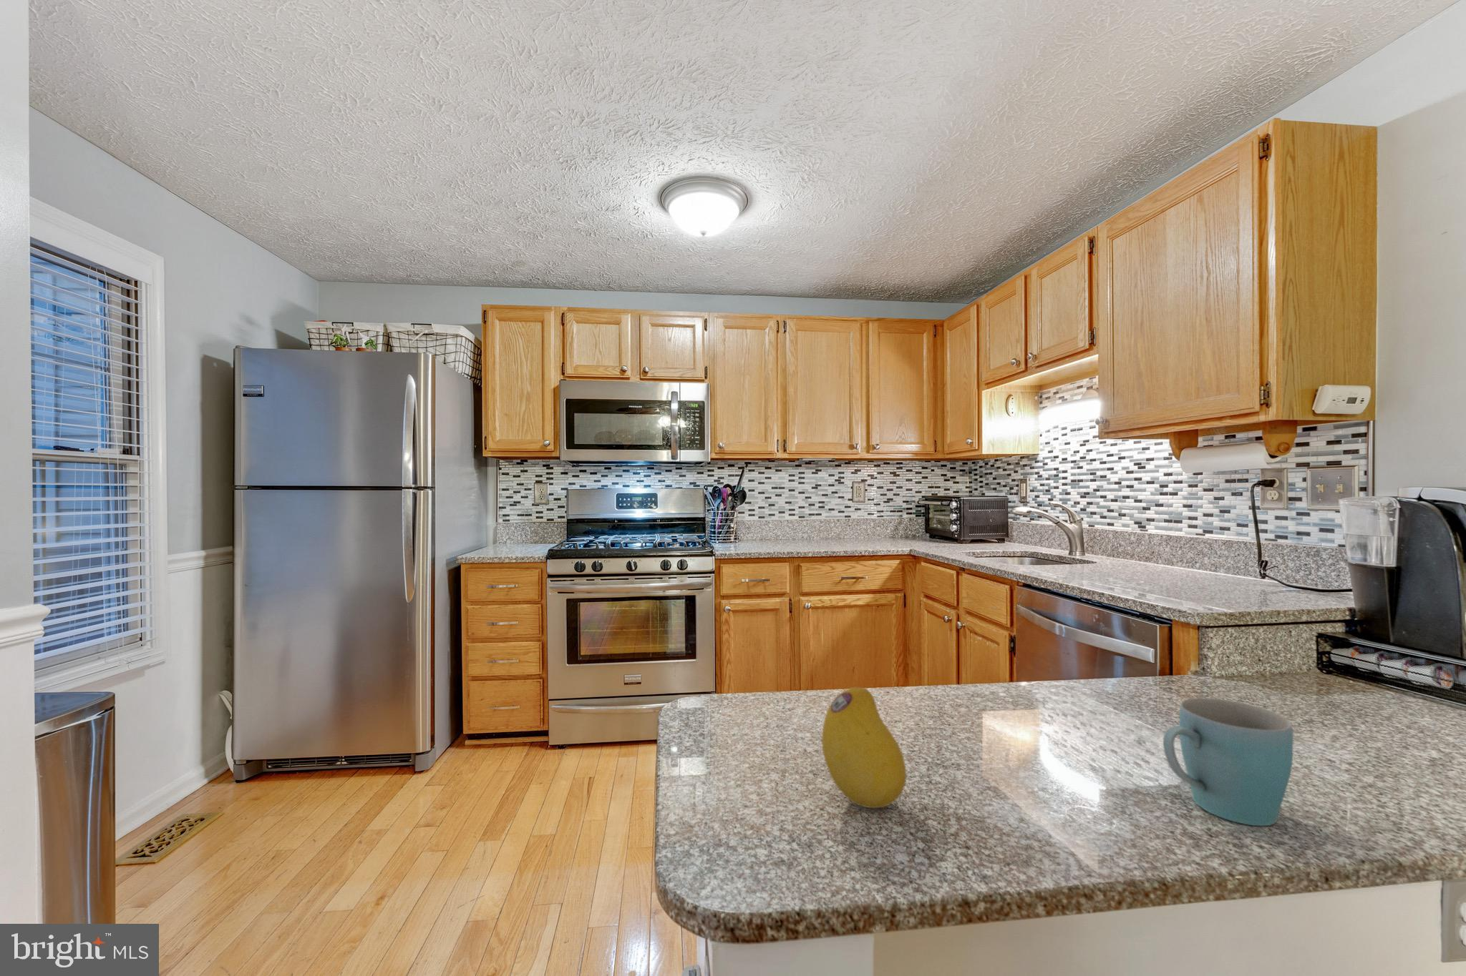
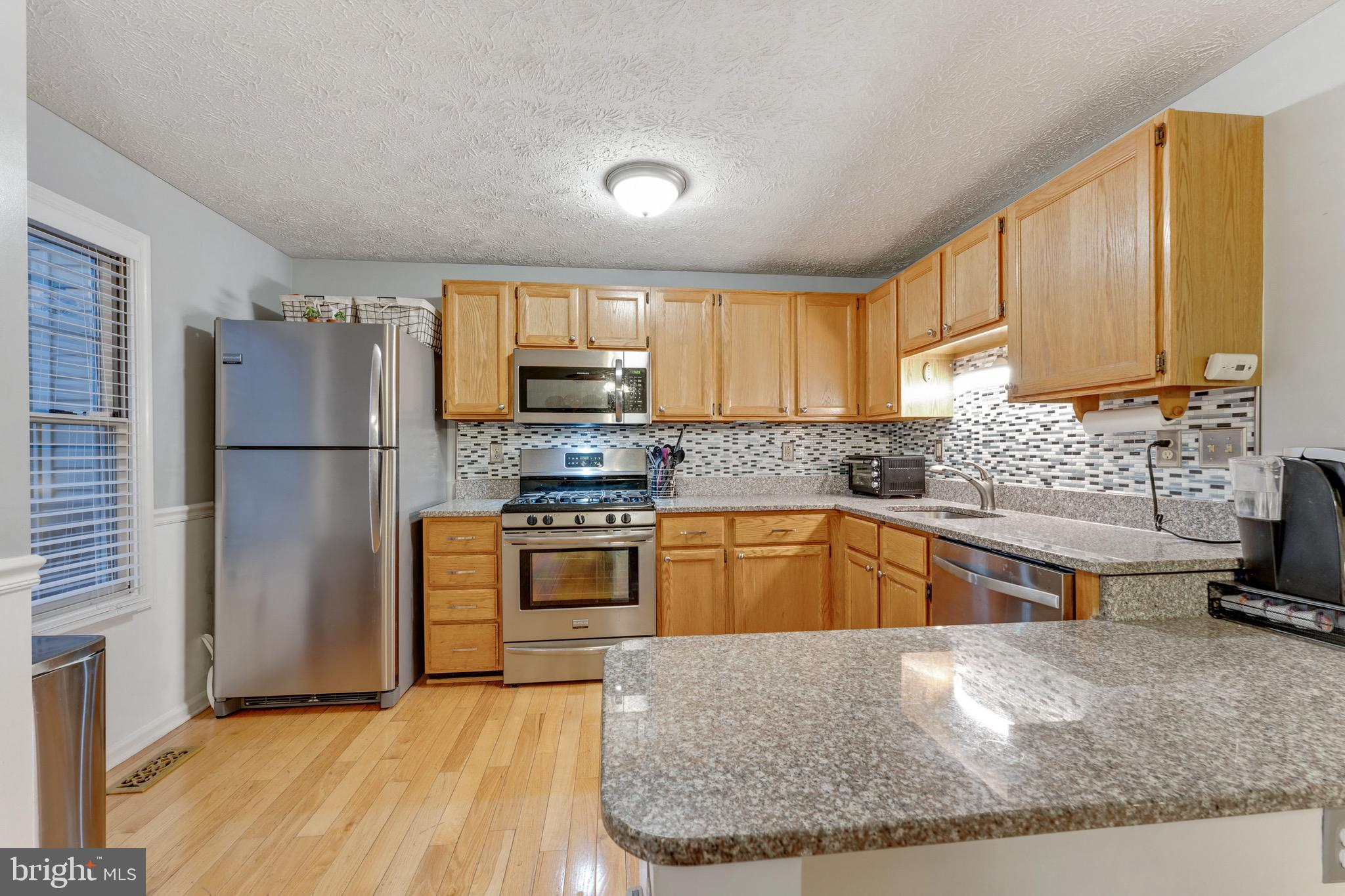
- mug (1219, 762)
- fruit (863, 746)
